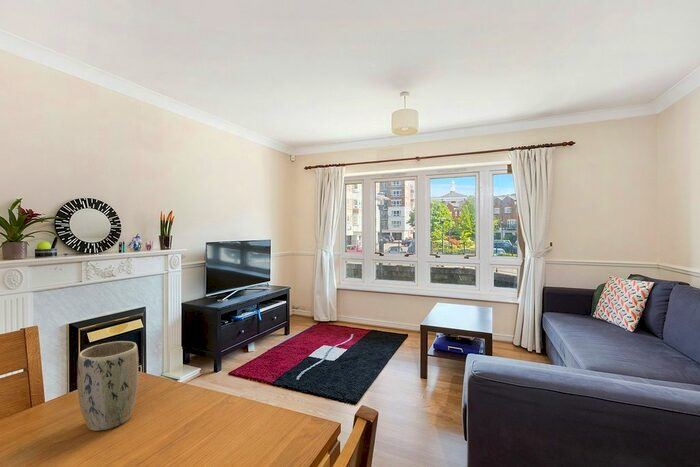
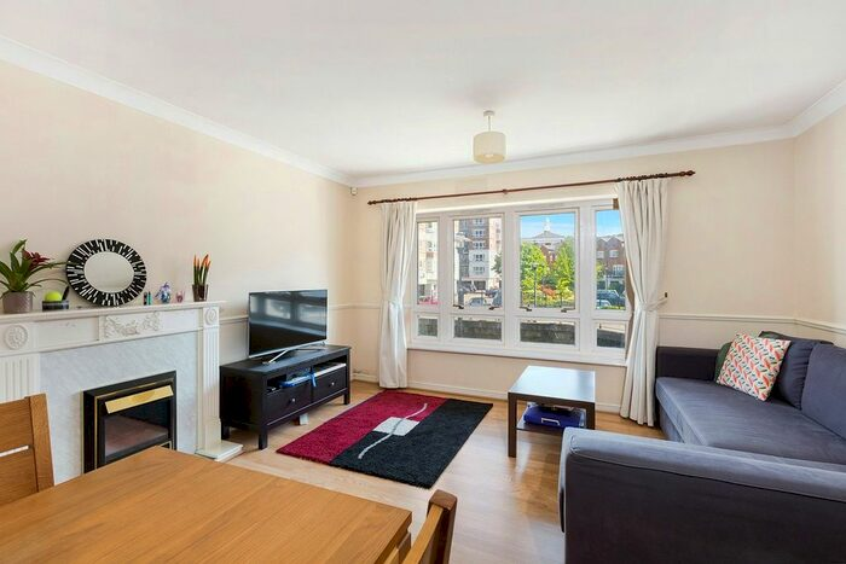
- plant pot (109, 384)
